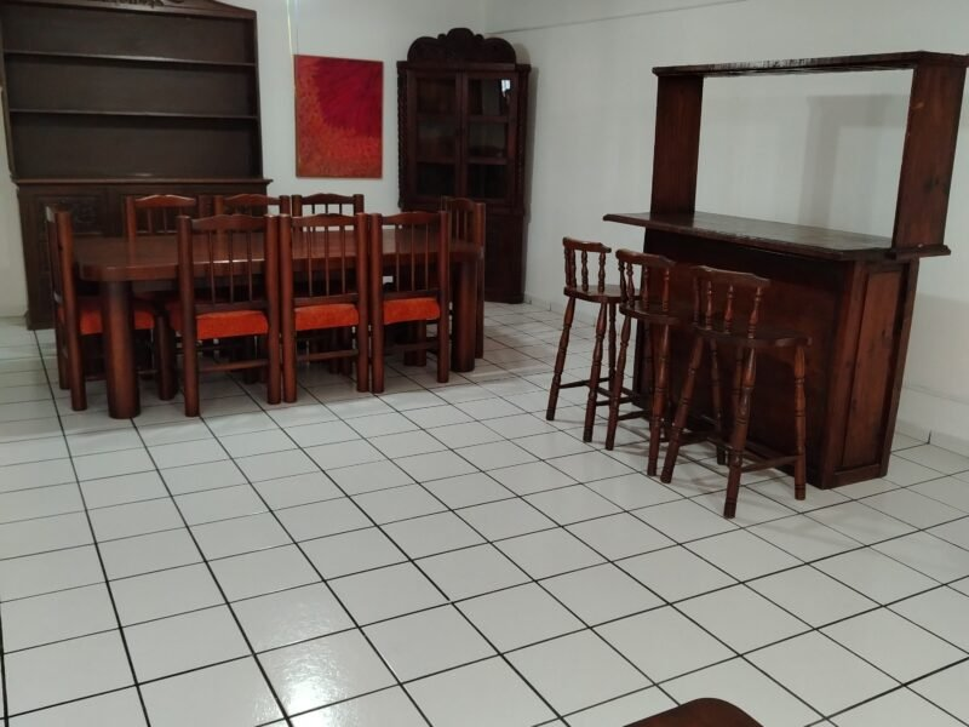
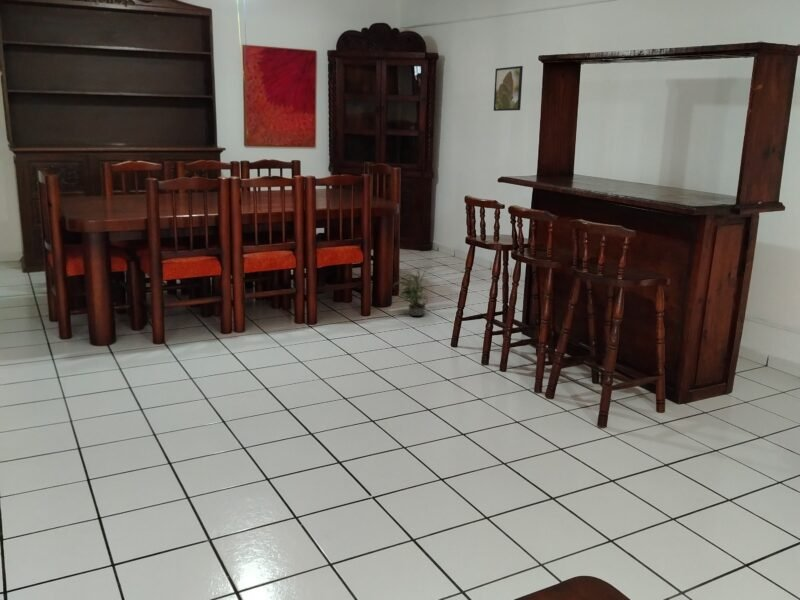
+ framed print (507, 89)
+ potted plant (414, 291)
